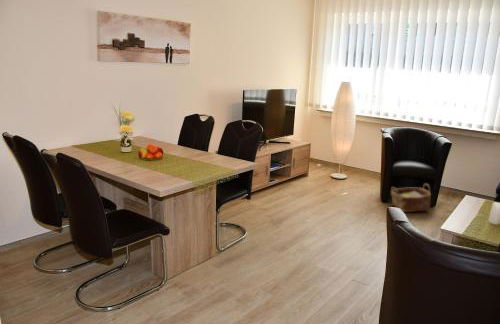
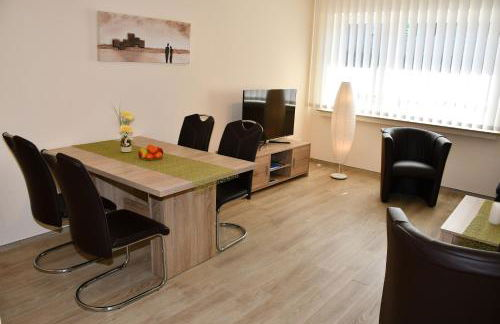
- woven basket (410, 196)
